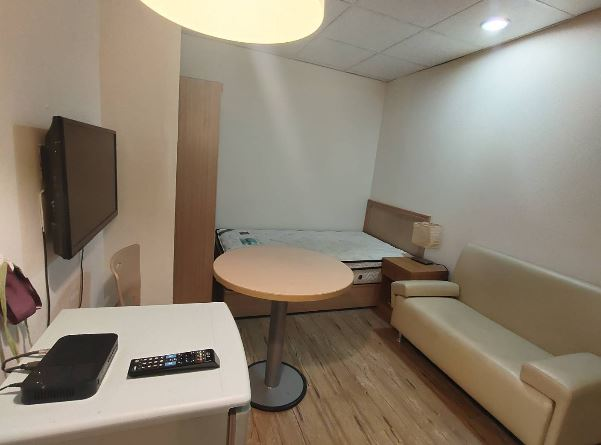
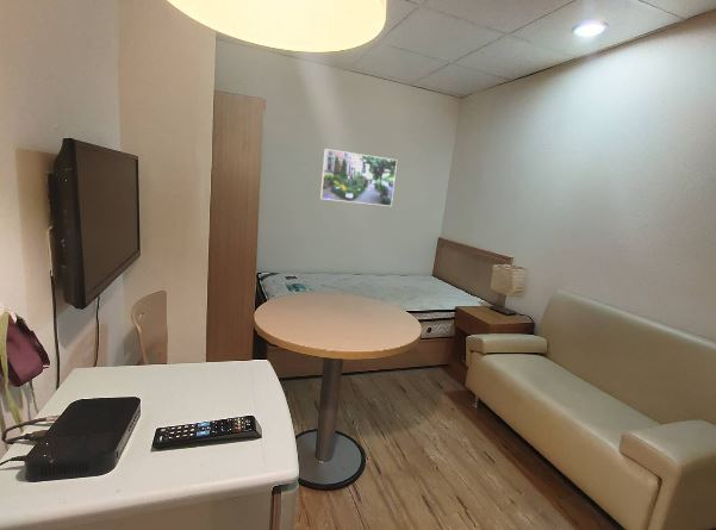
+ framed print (359, 179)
